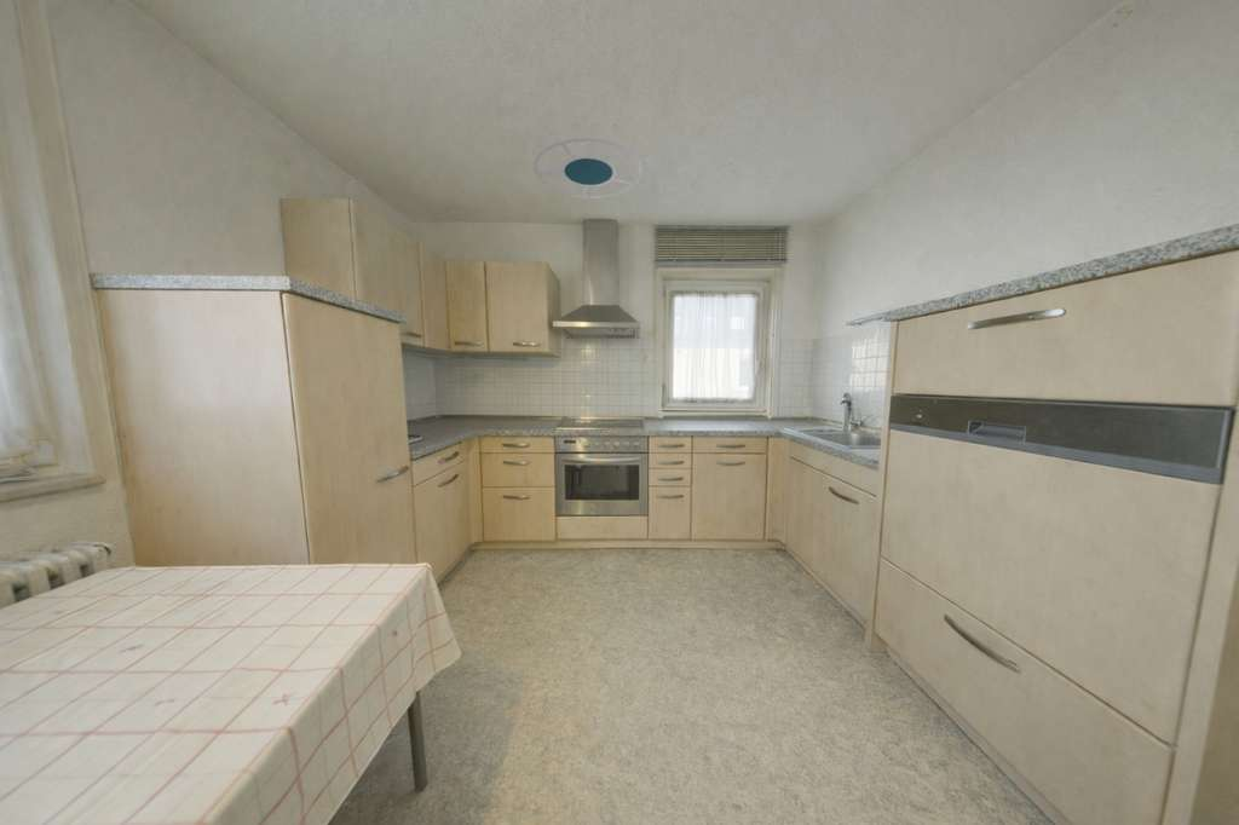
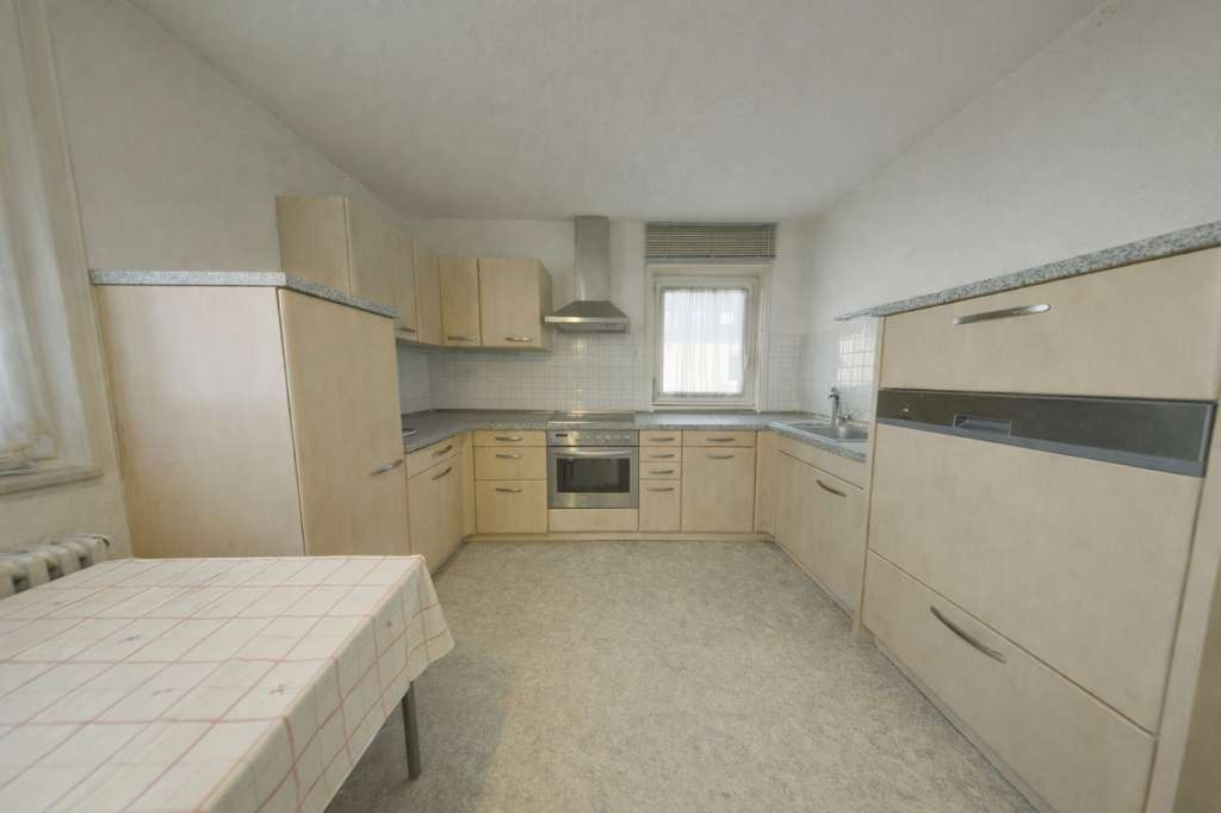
- ceiling lamp (588, 166)
